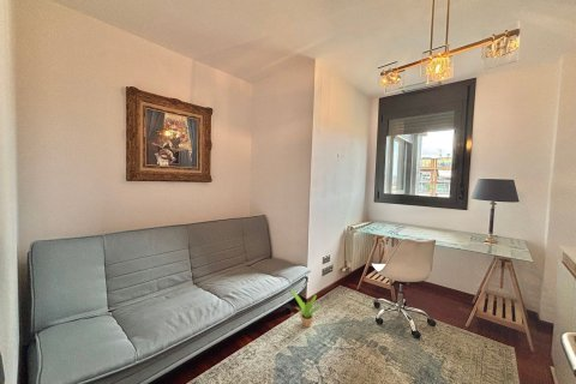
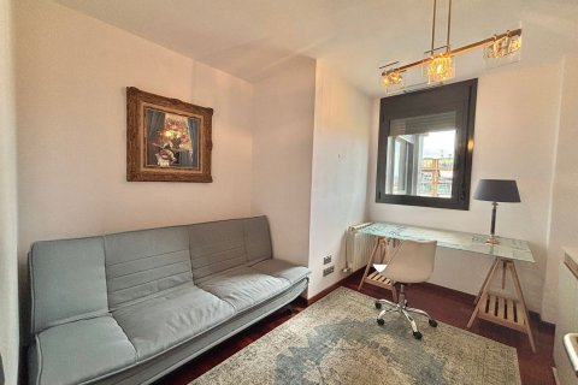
- potted plant (306, 307)
